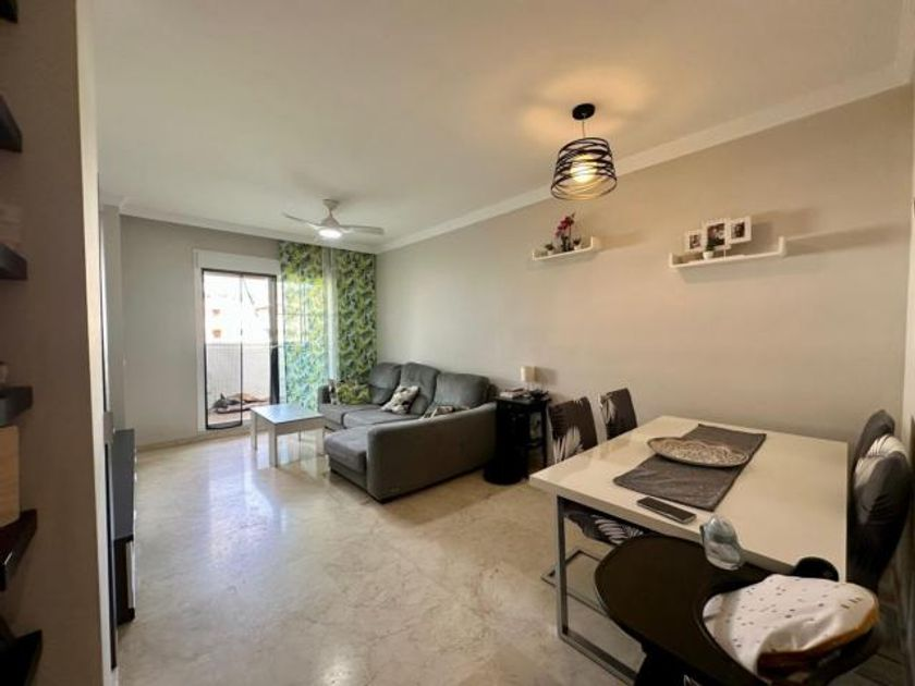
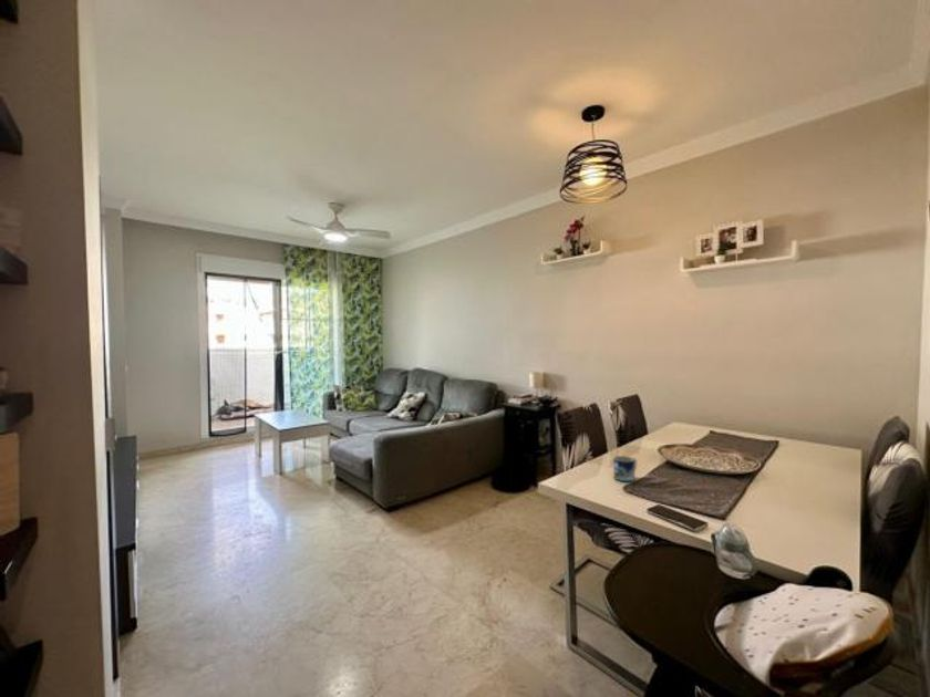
+ mug (627, 467)
